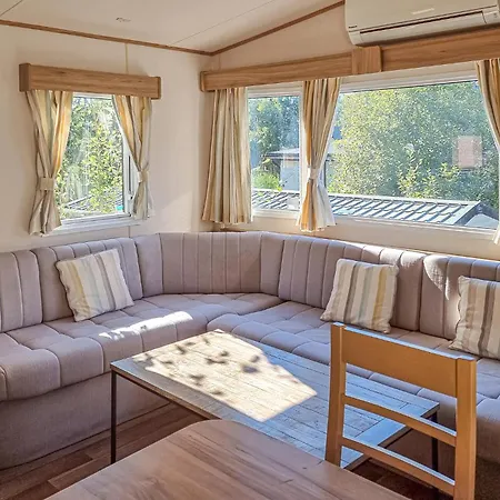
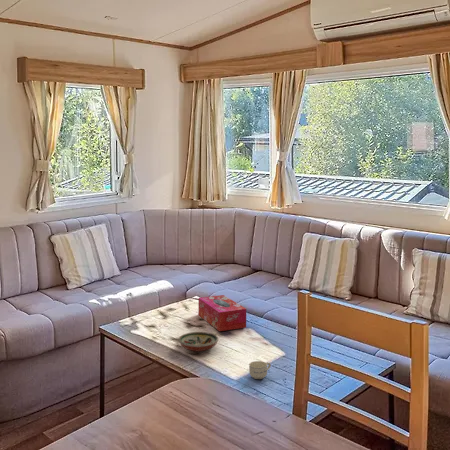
+ decorative bowl (198, 343)
+ tissue box (221, 312)
+ cup (260, 370)
